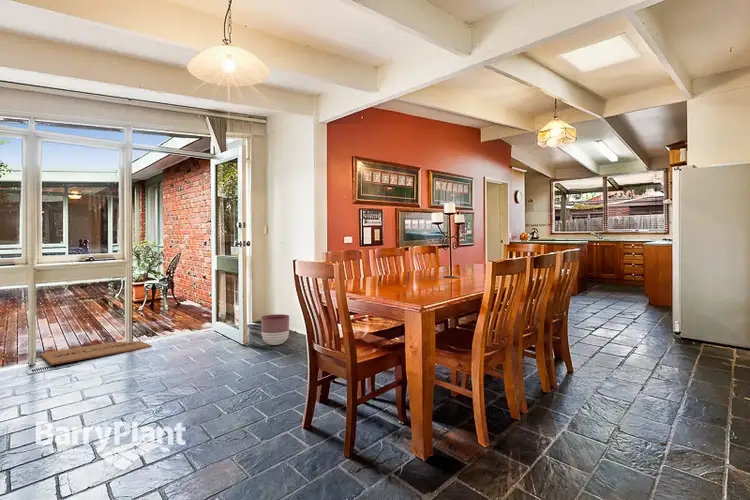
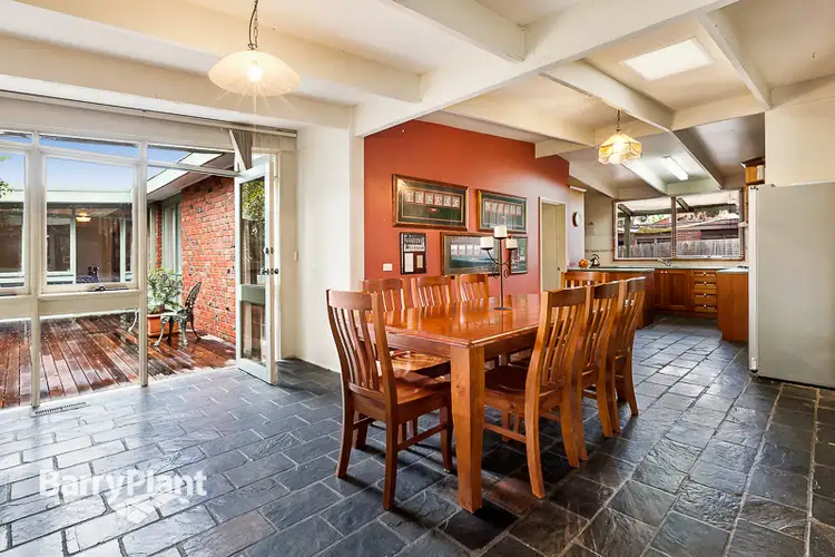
- doormat (98, 350)
- planter (275, 330)
